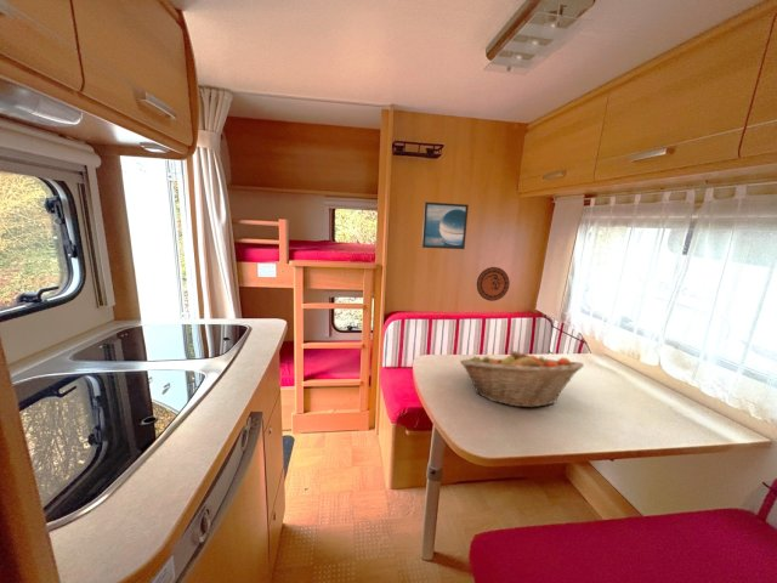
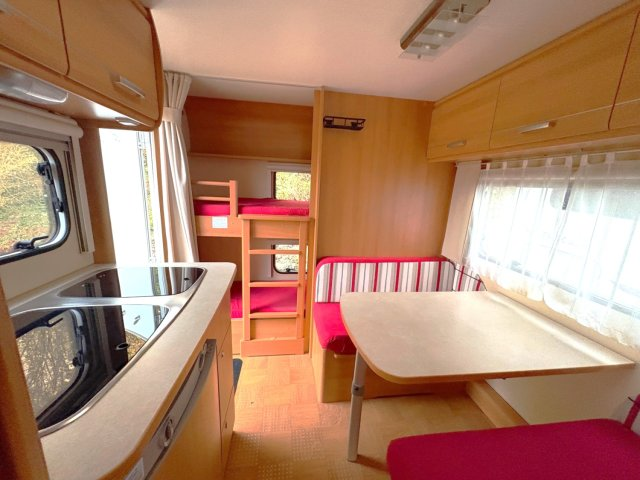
- decorative plate (492, 283)
- fruit basket (517, 372)
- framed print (444, 226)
